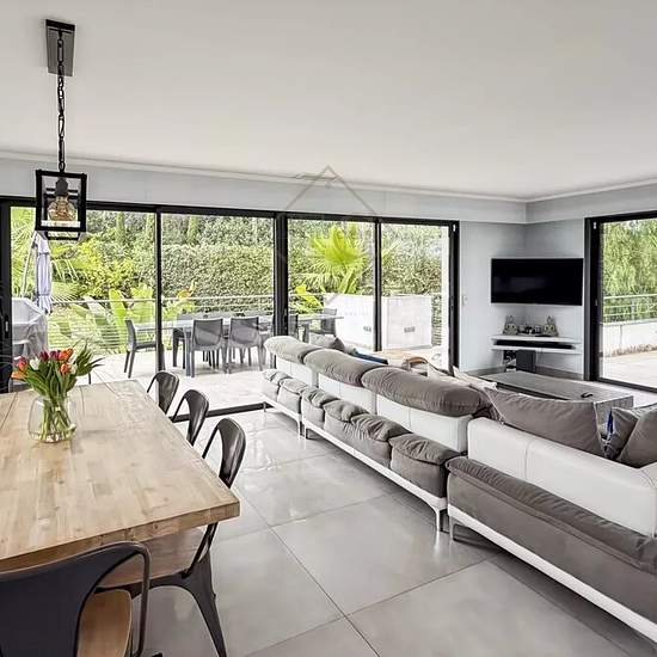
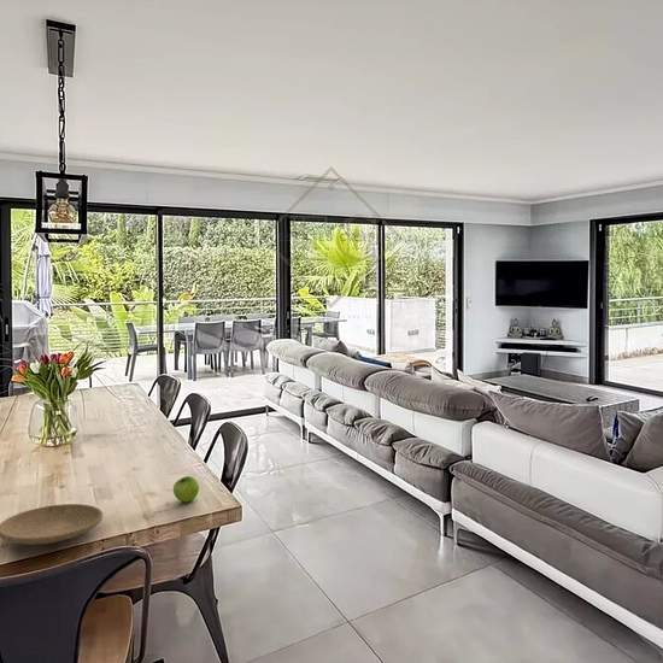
+ fruit (186, 488)
+ plate (52, 527)
